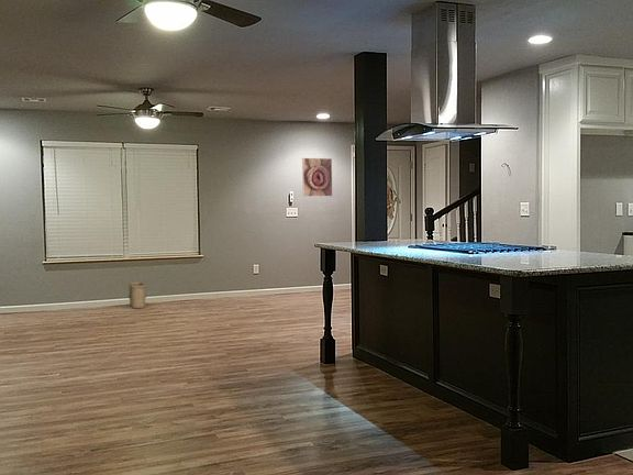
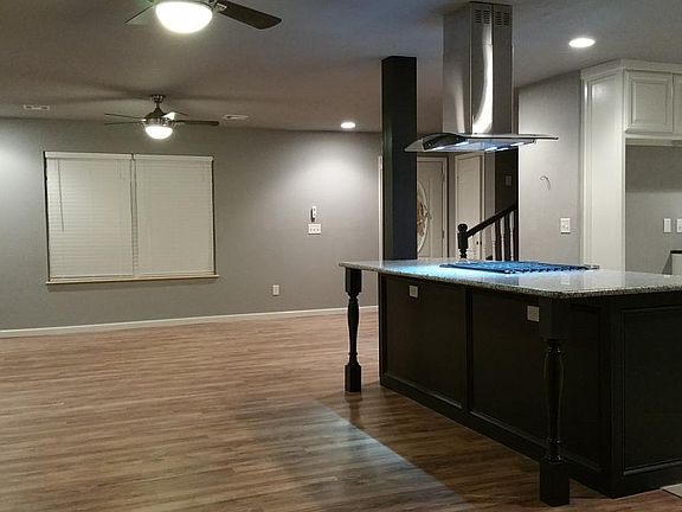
- basket (136, 295)
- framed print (316, 177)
